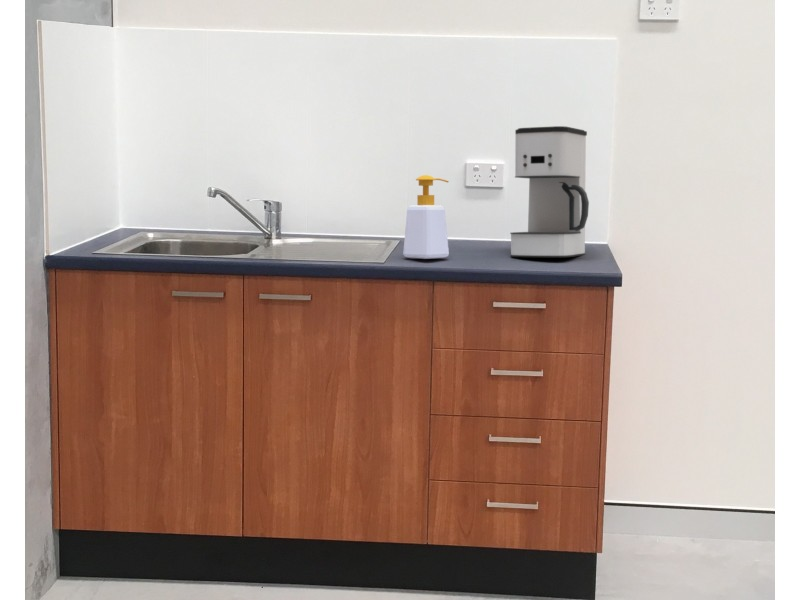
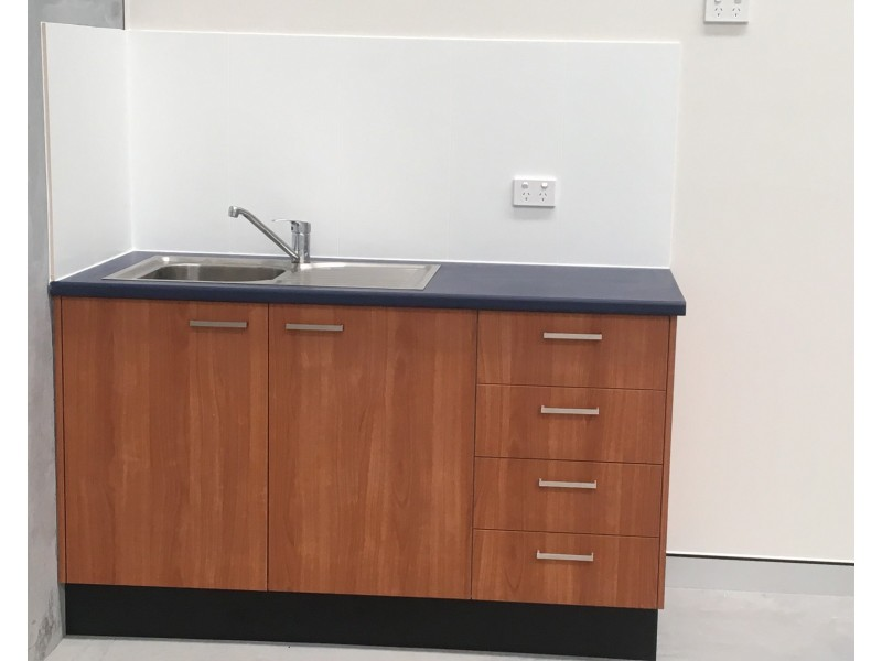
- soap bottle (431, 216)
- coffee maker (552, 192)
